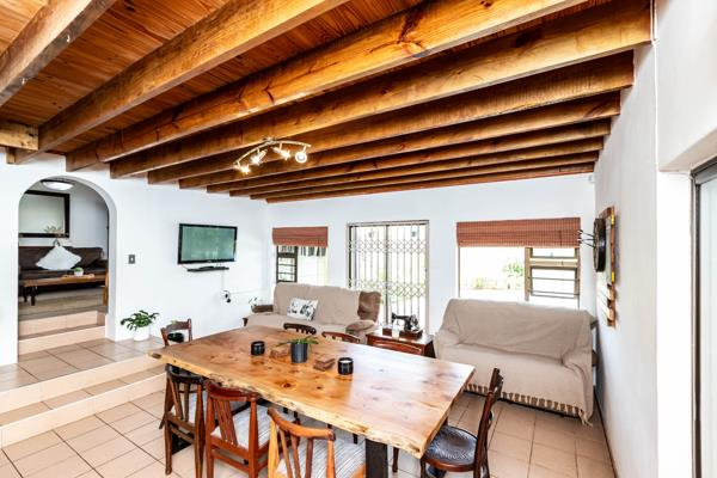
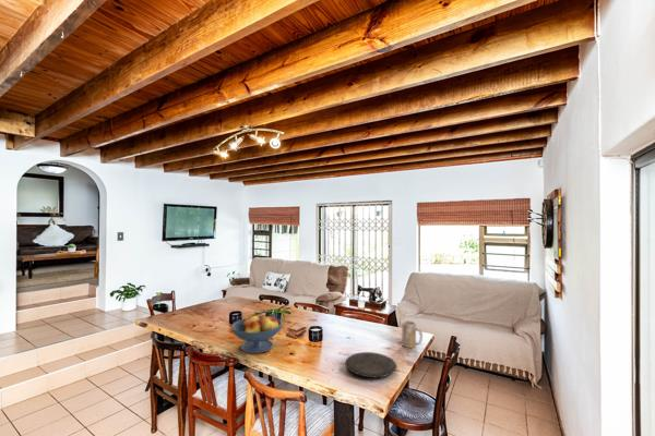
+ mug (412, 334)
+ fruit bowl (257, 330)
+ plate (370, 365)
